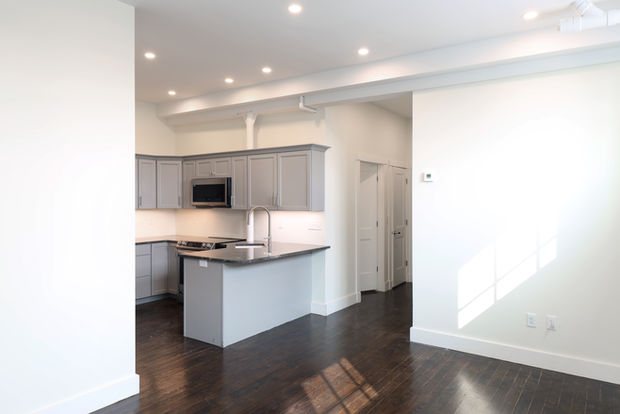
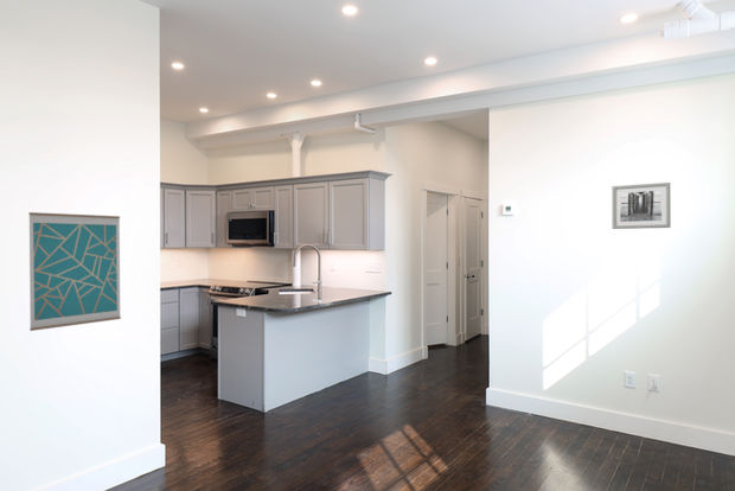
+ wall art (640, 206)
+ wall art (77, 269)
